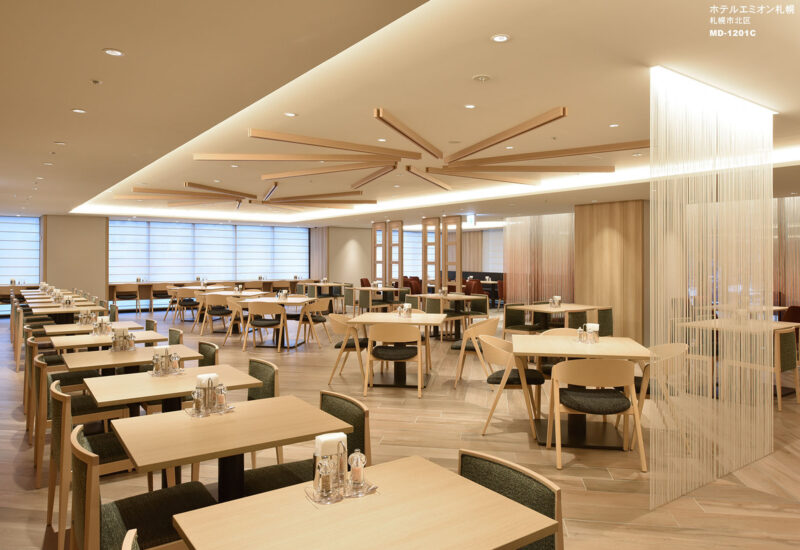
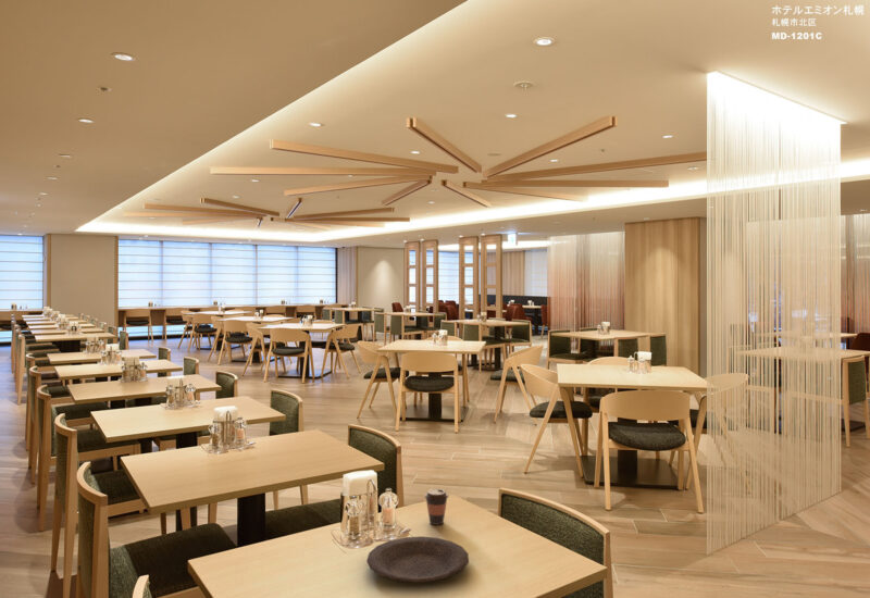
+ plate (418, 561)
+ coffee cup (436, 507)
